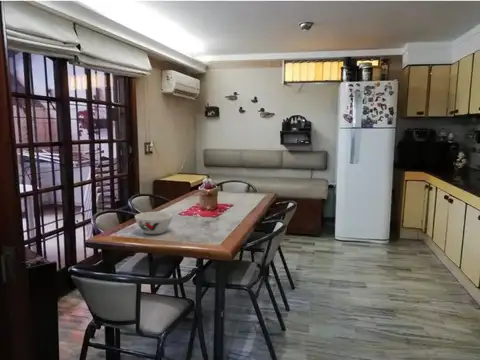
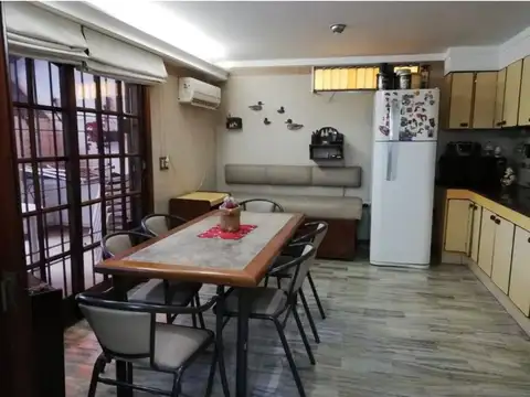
- bowl (154, 223)
